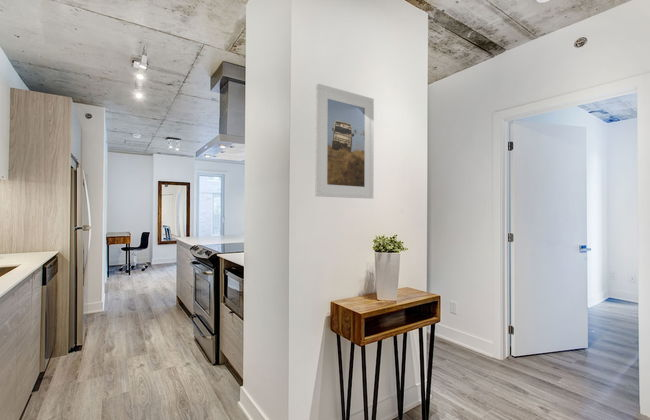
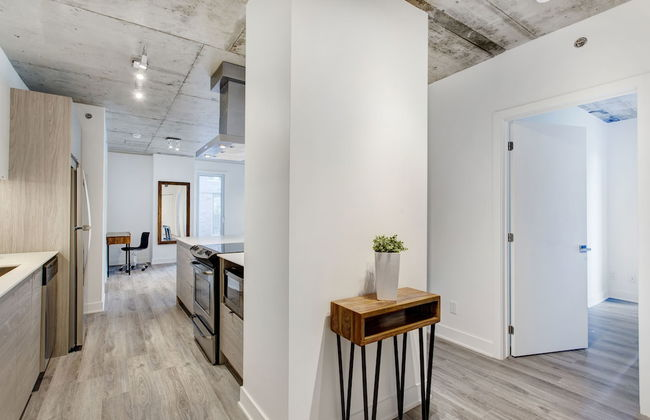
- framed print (346, 144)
